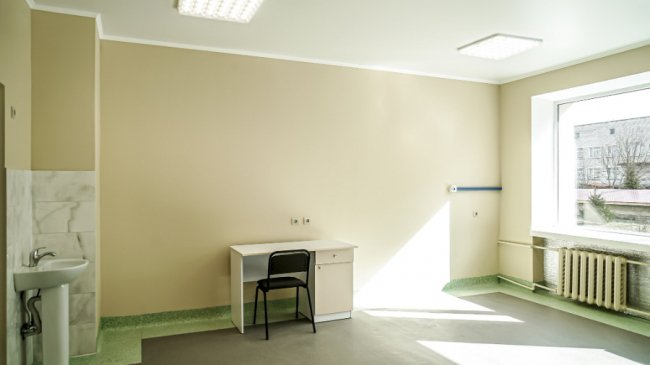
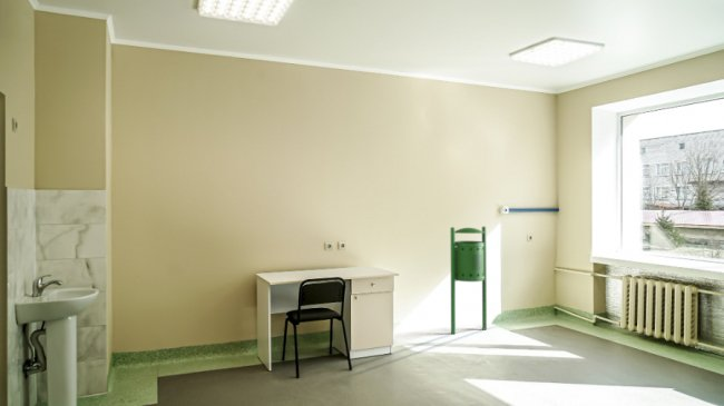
+ trash can (468, 278)
